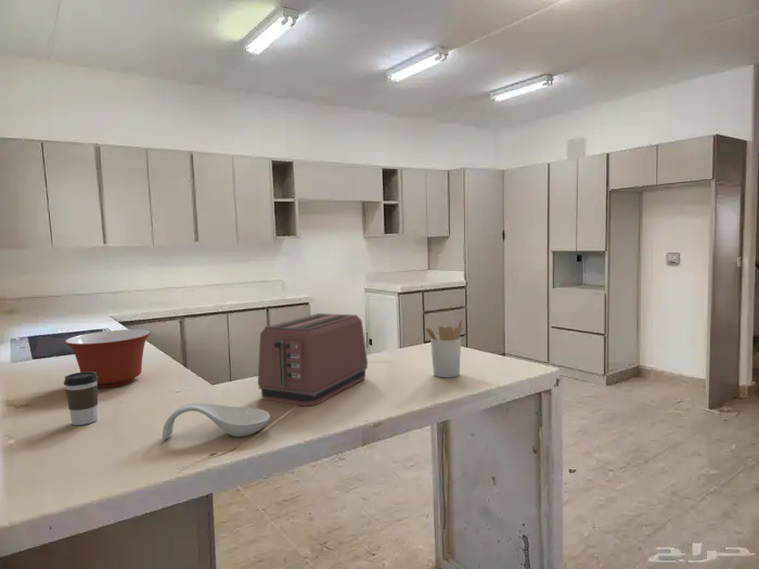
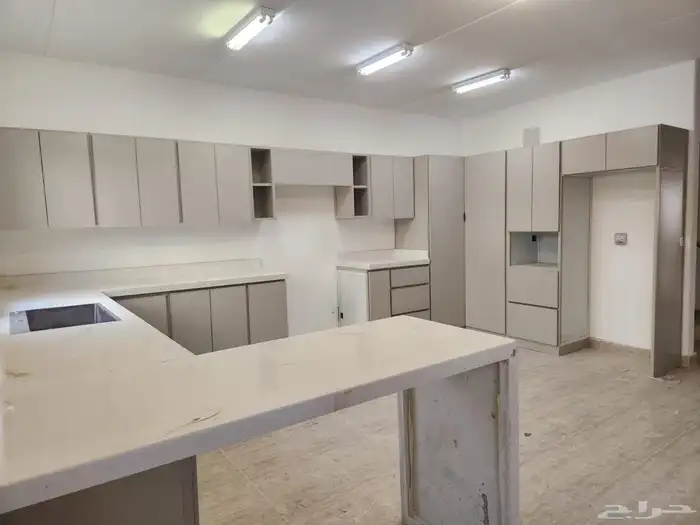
- toaster (313, 354)
- mixing bowl (111, 359)
- utensil holder (447, 348)
- coffee cup (82, 398)
- spoon rest (217, 418)
